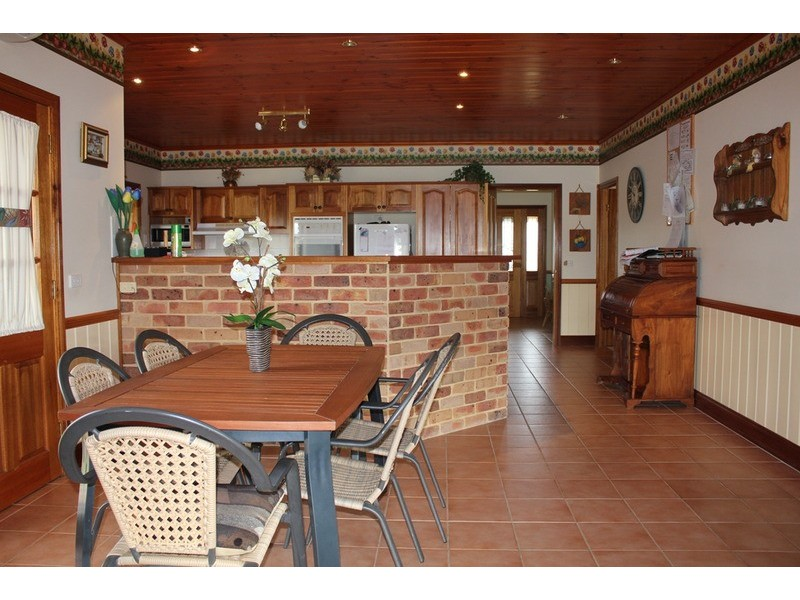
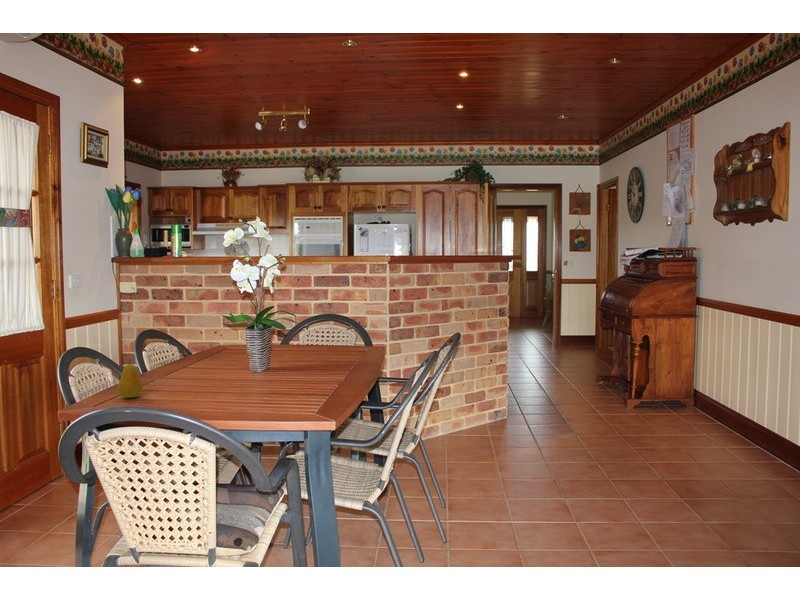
+ fruit (130, 378)
